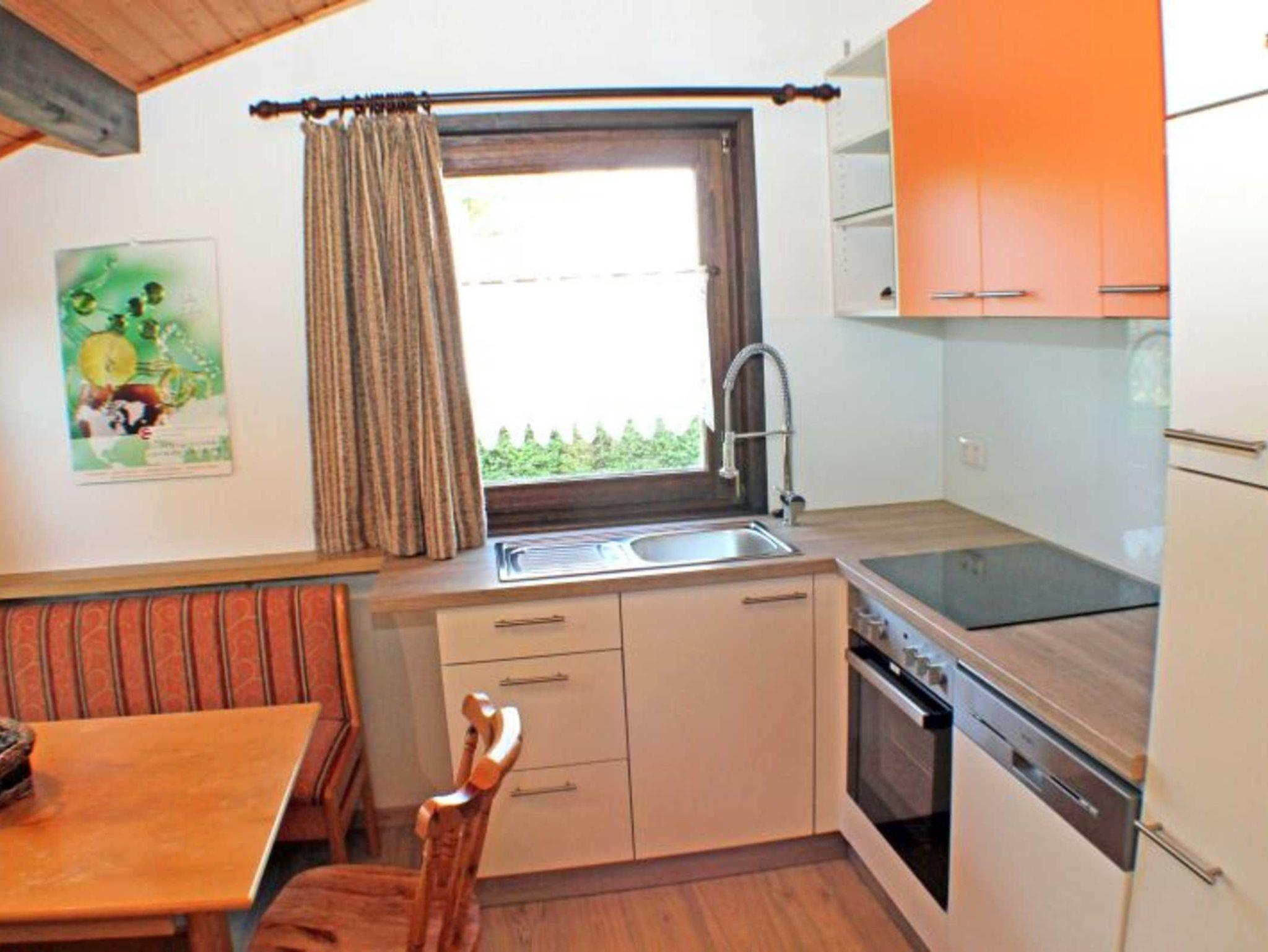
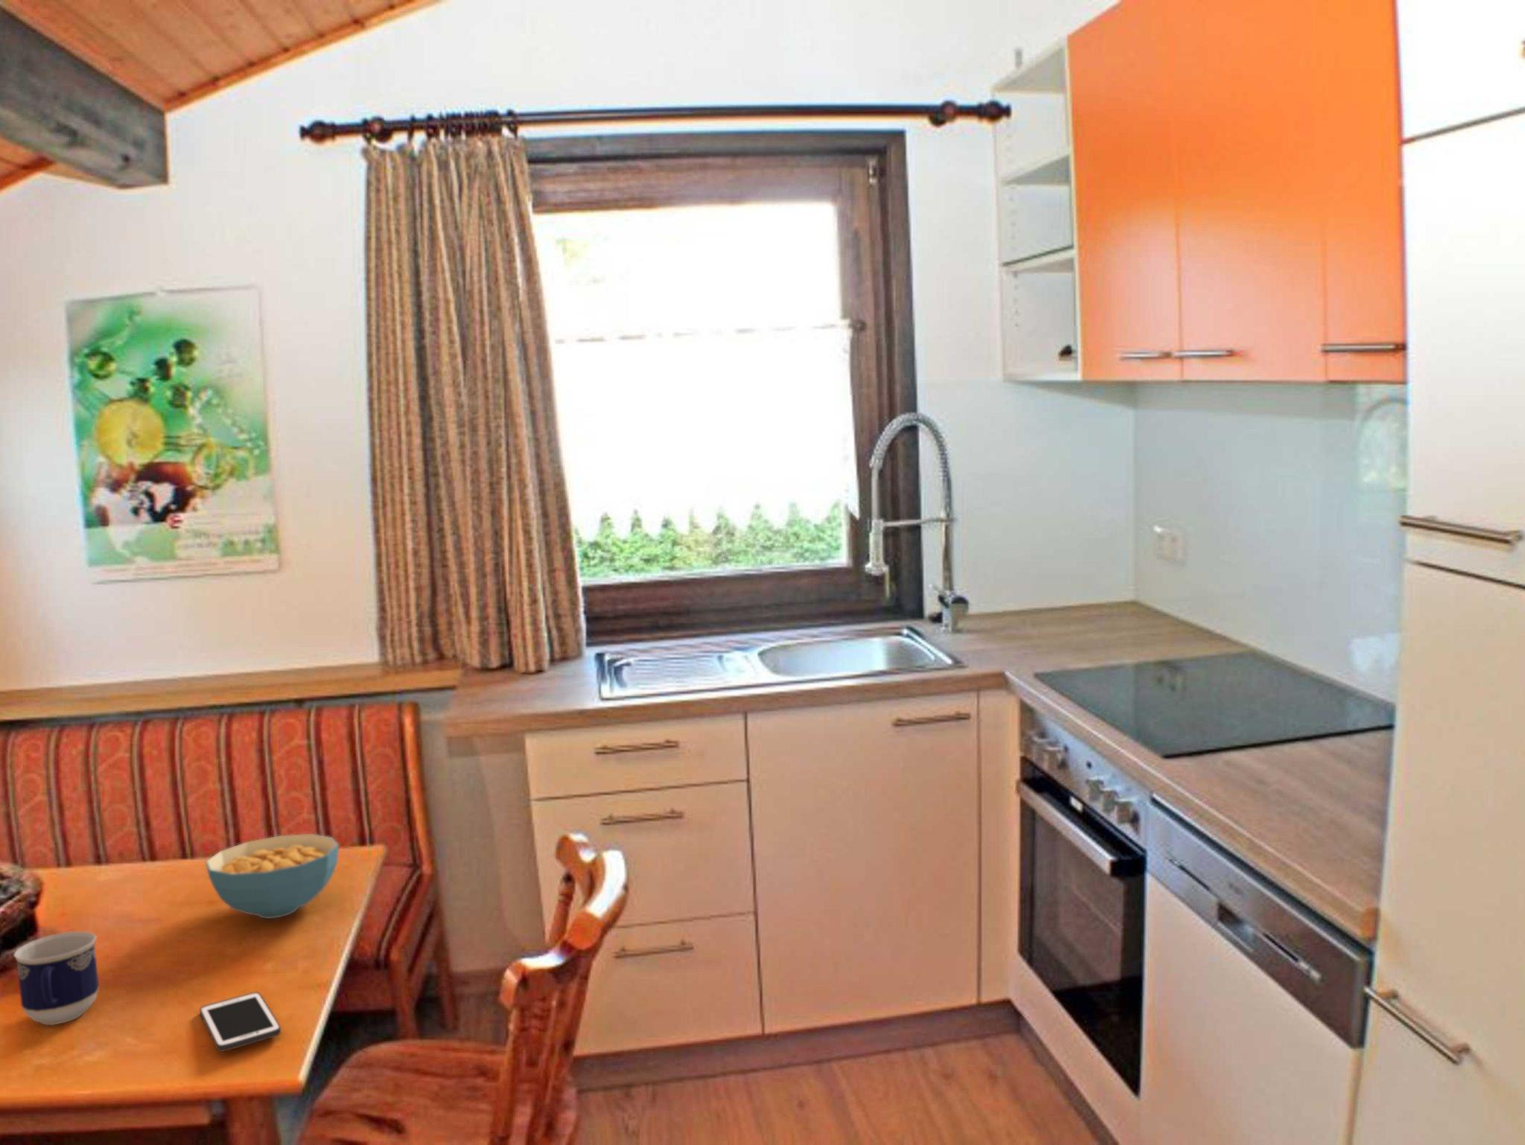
+ cereal bowl (275, 882)
+ cup (57, 984)
+ cell phone (239, 1021)
